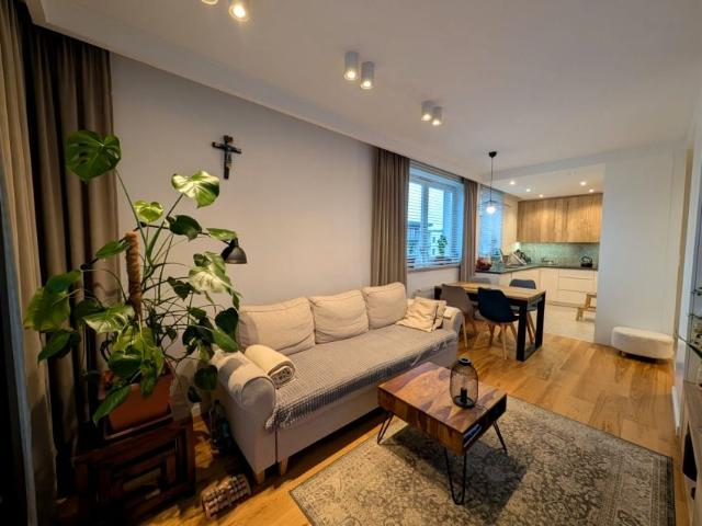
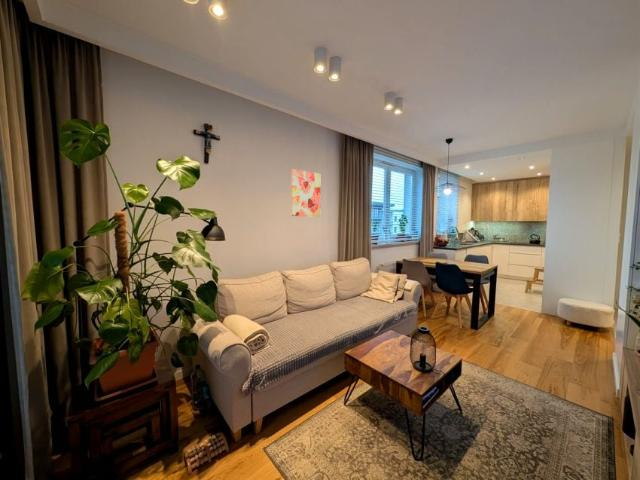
+ wall art (306, 194)
